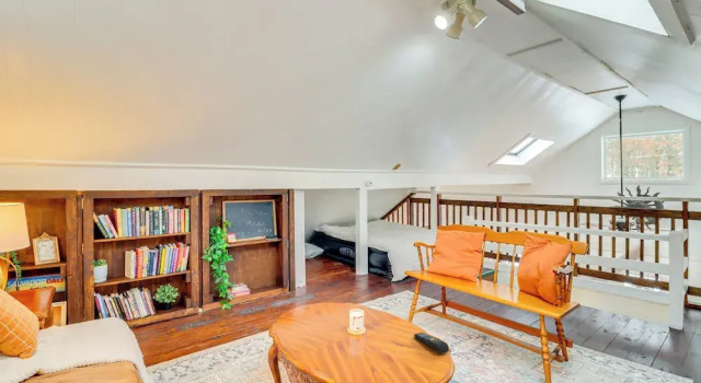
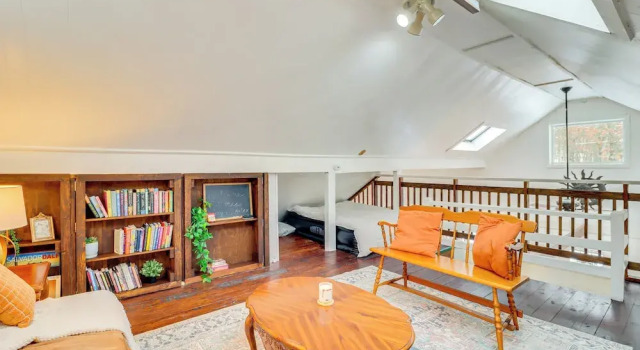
- remote control (430, 340)
